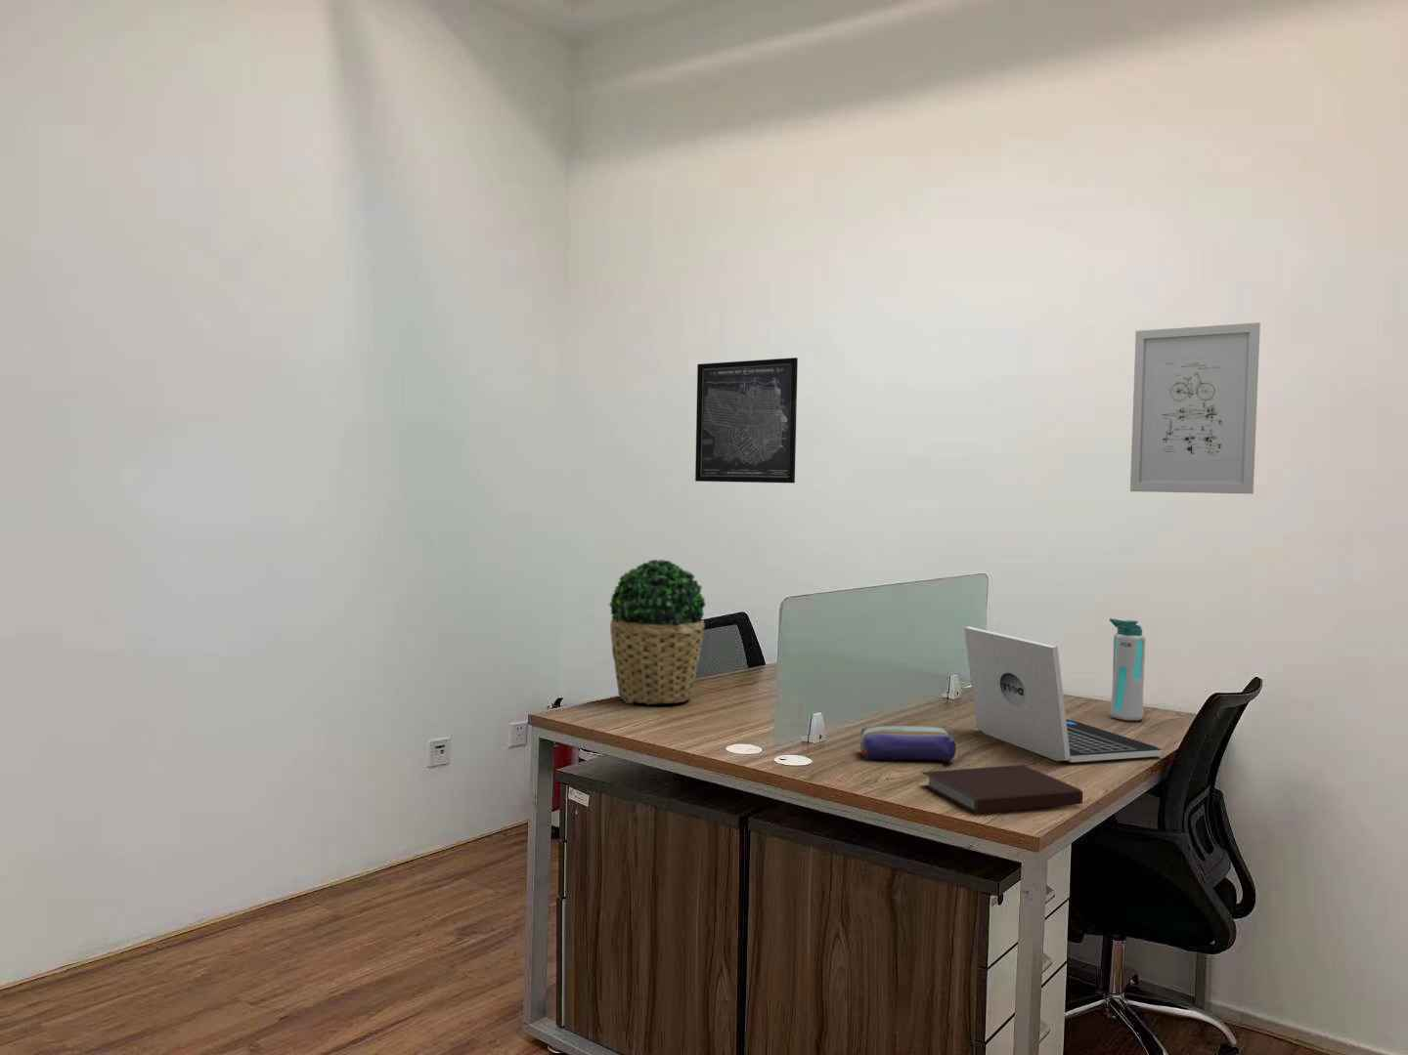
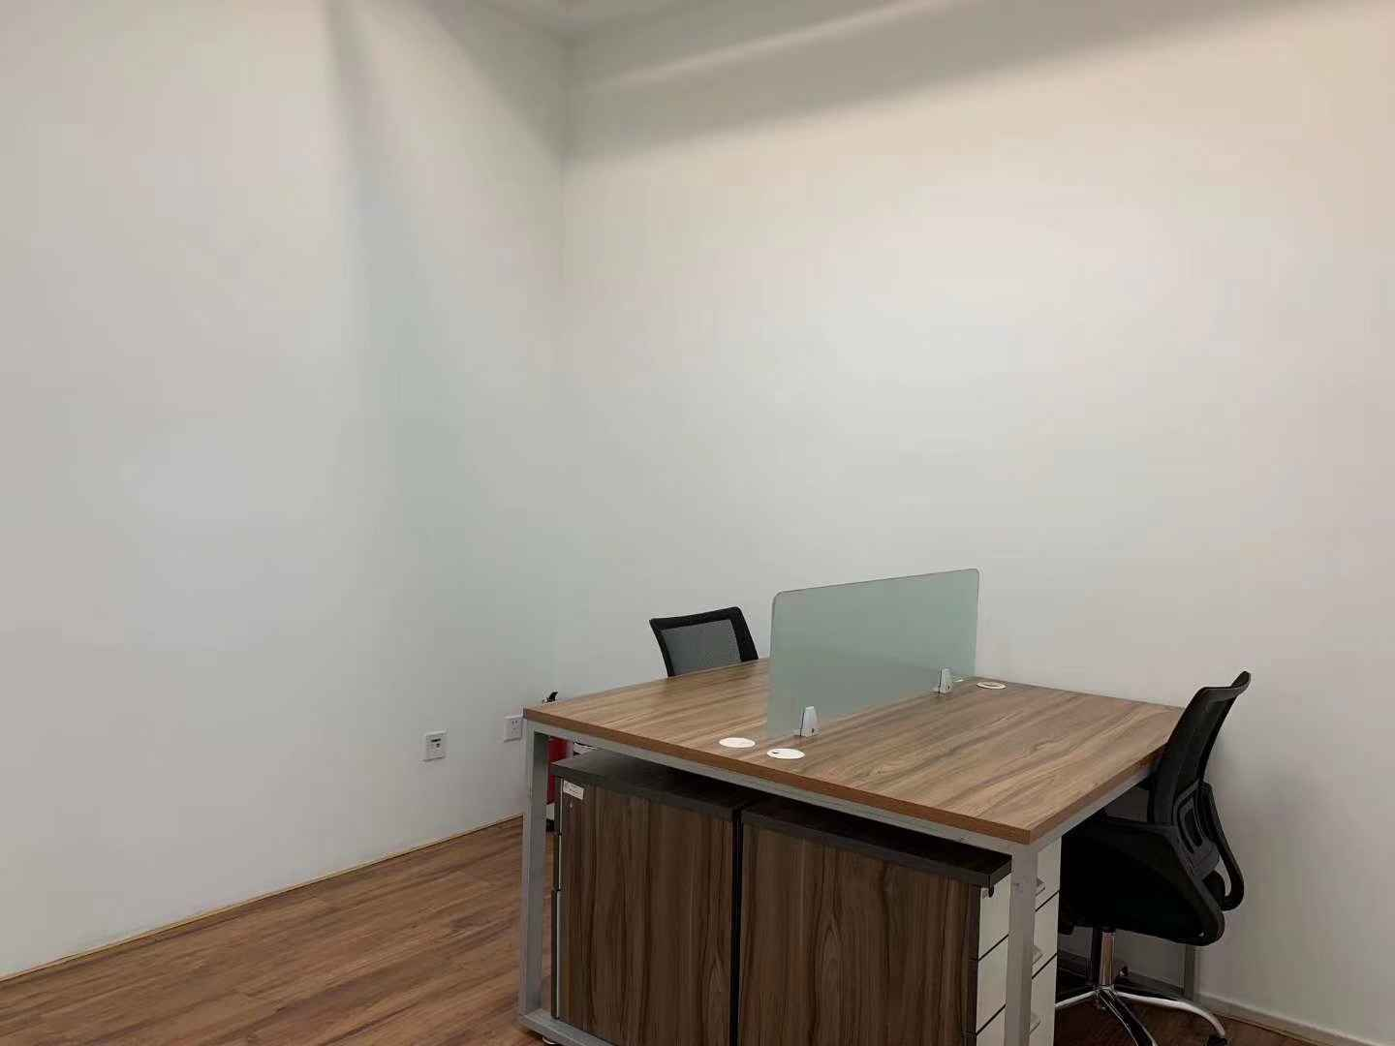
- pencil case (907, 742)
- wall art (1193, 409)
- wall art (744, 421)
- laptop (1061, 688)
- potted plant (656, 629)
- notebook (999, 787)
- water bottle (1126, 668)
